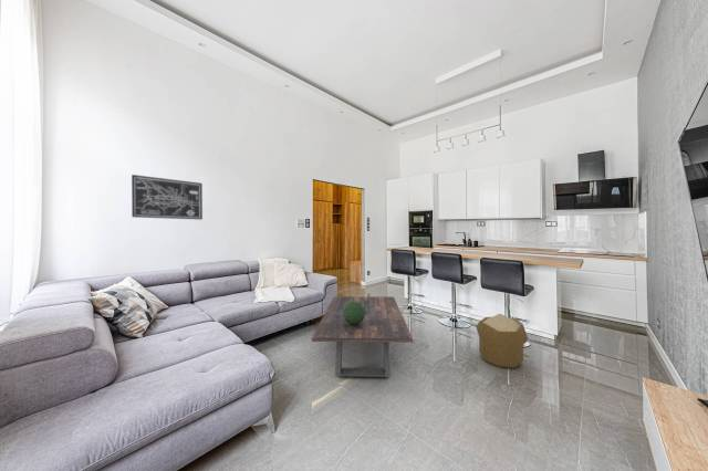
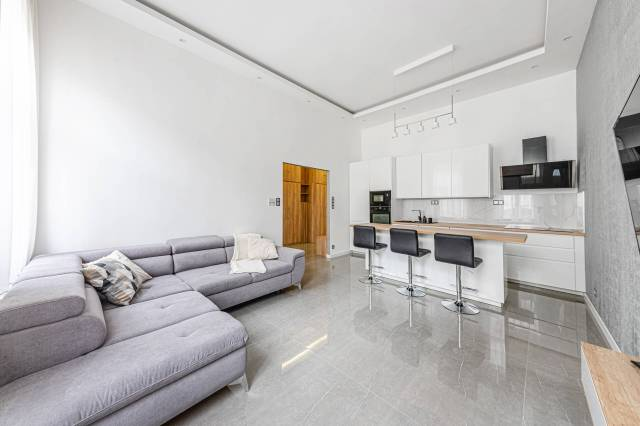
- pouf (500, 336)
- coffee table (363, 331)
- decorative orb (354, 313)
- wall art (169, 198)
